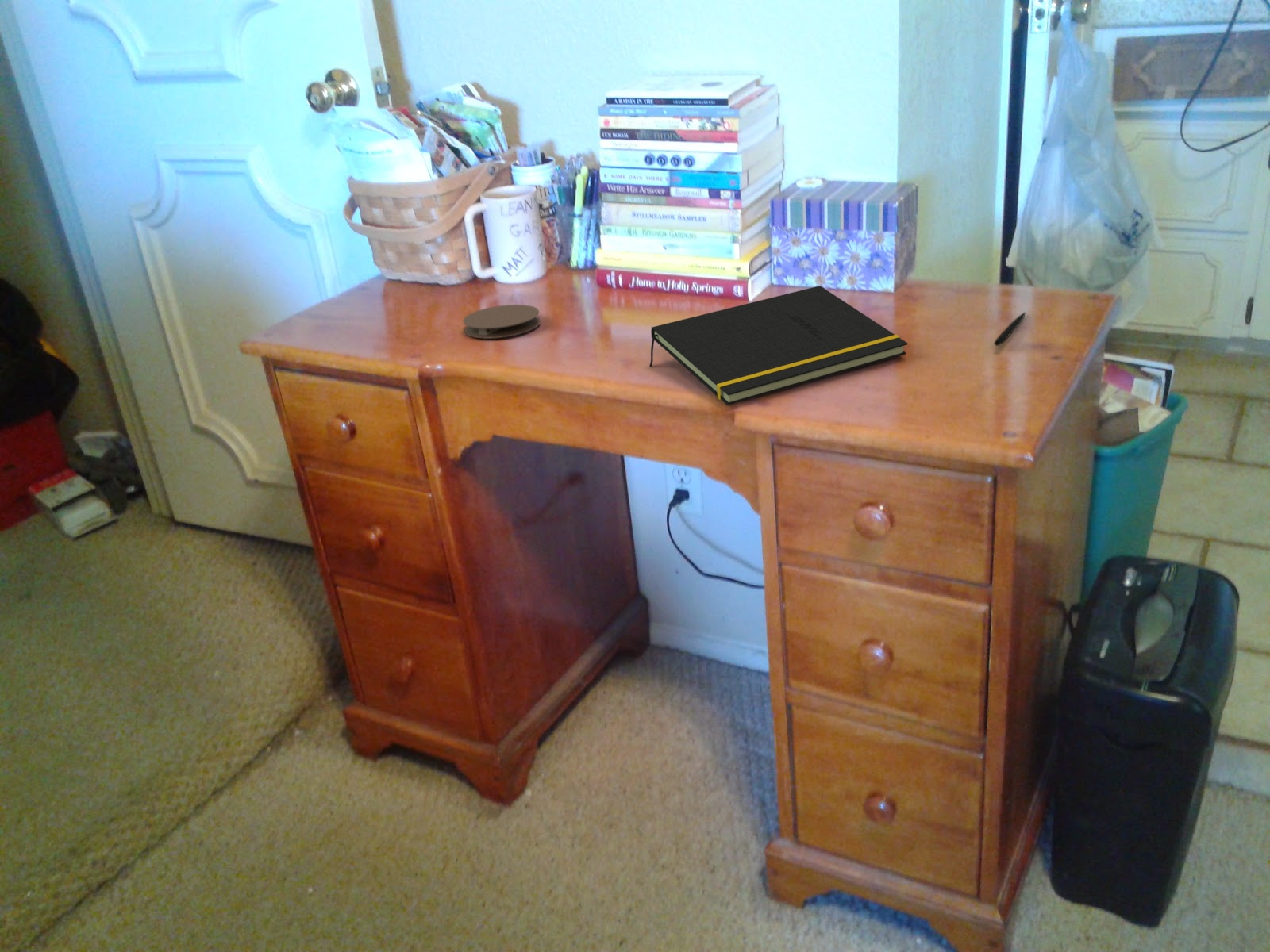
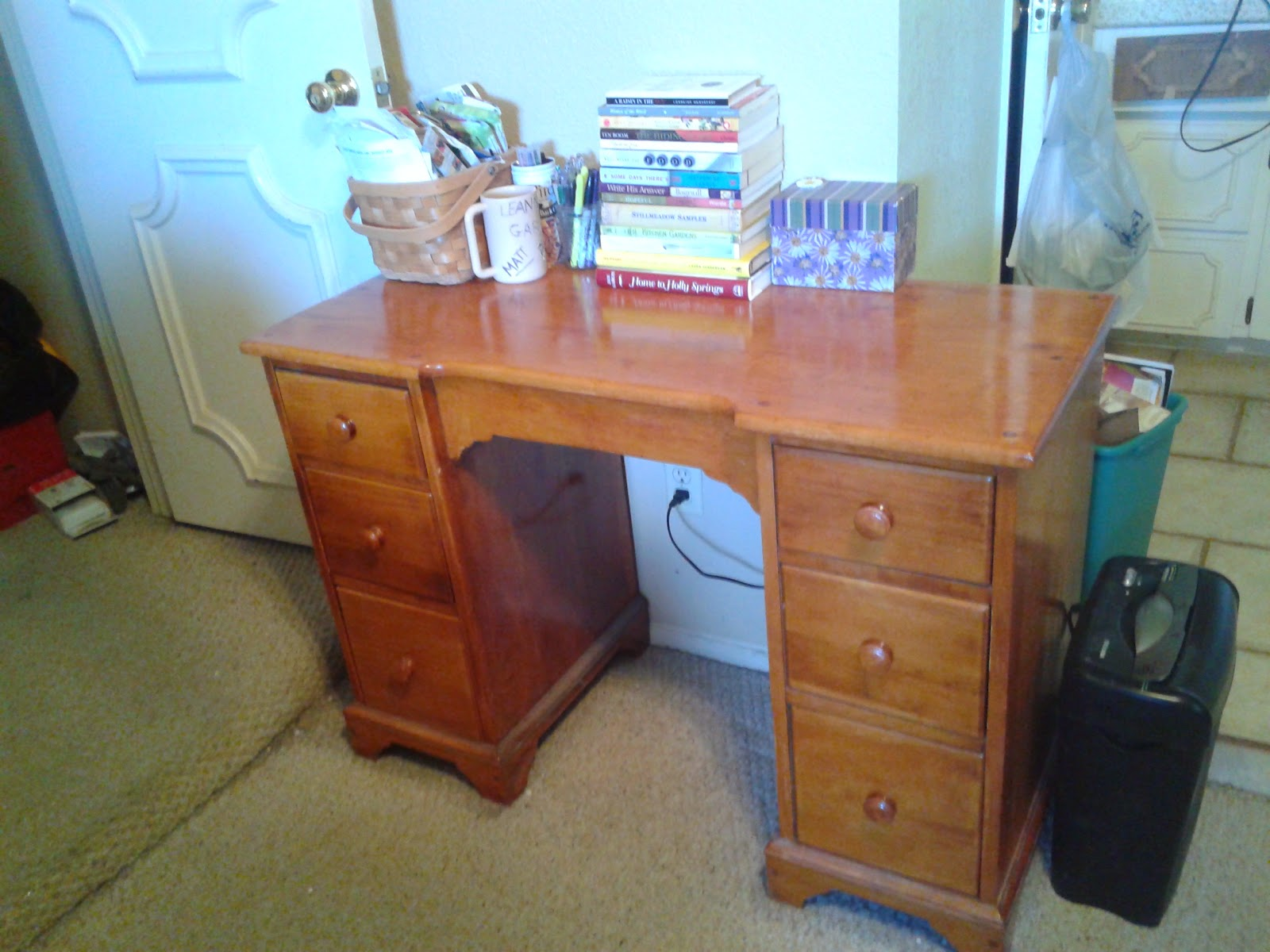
- coaster (502, 321)
- pen (1013, 326)
- notepad (777, 340)
